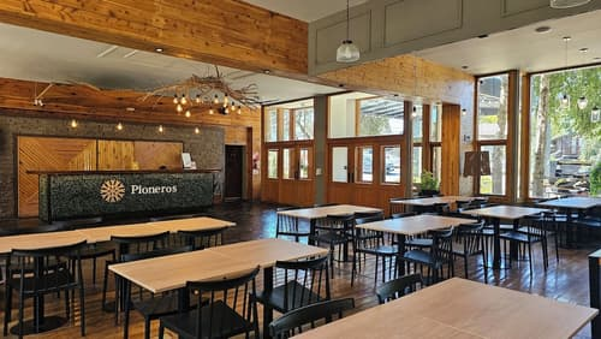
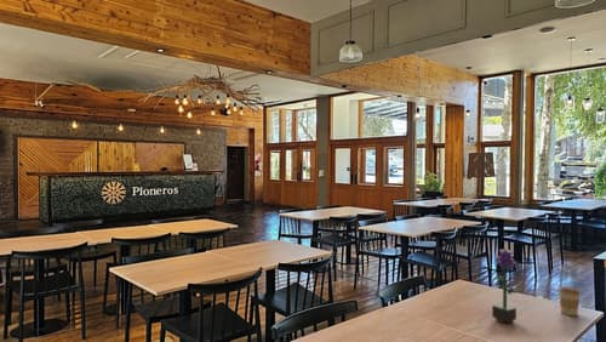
+ potted flower (504, 284)
+ coffee cup (568, 300)
